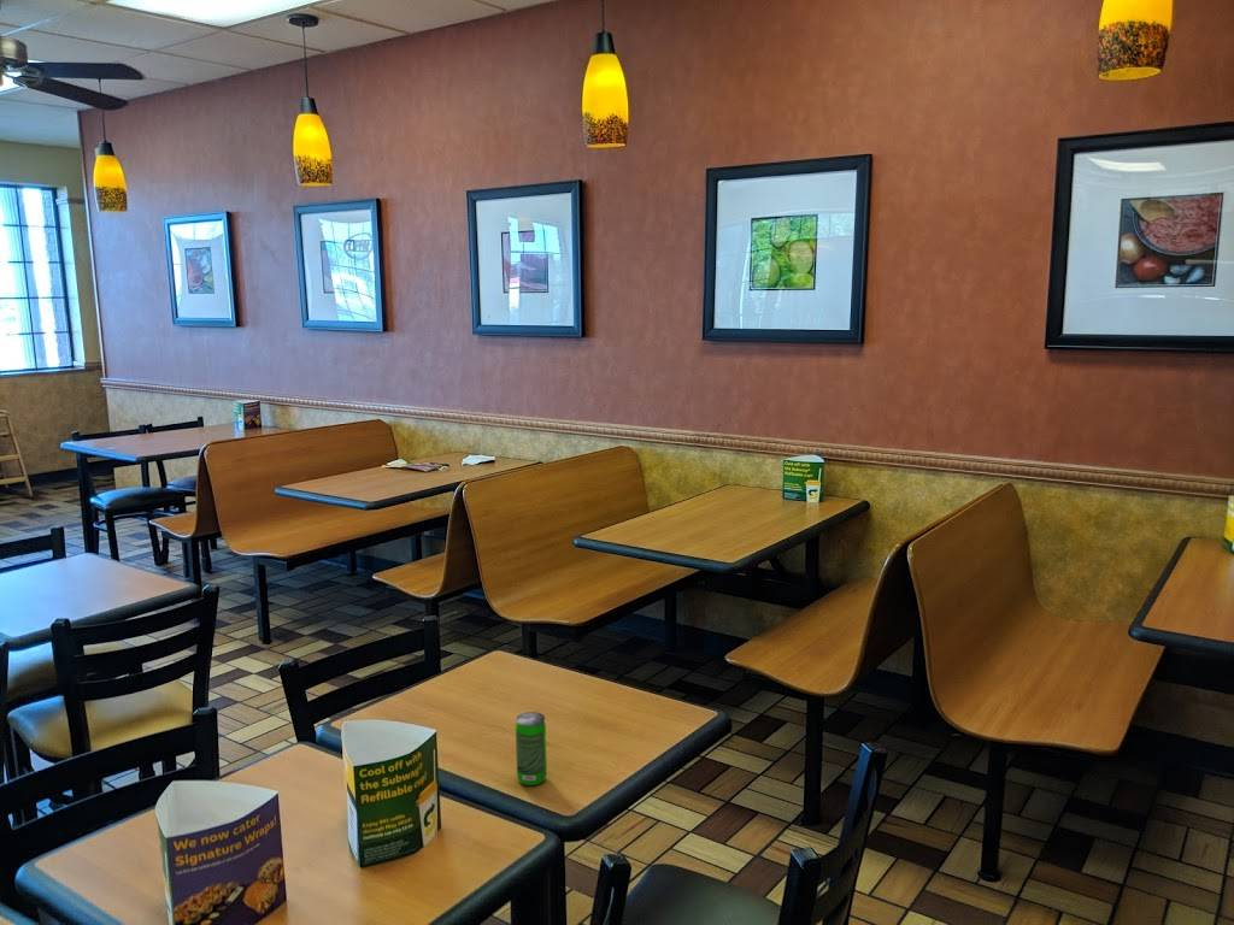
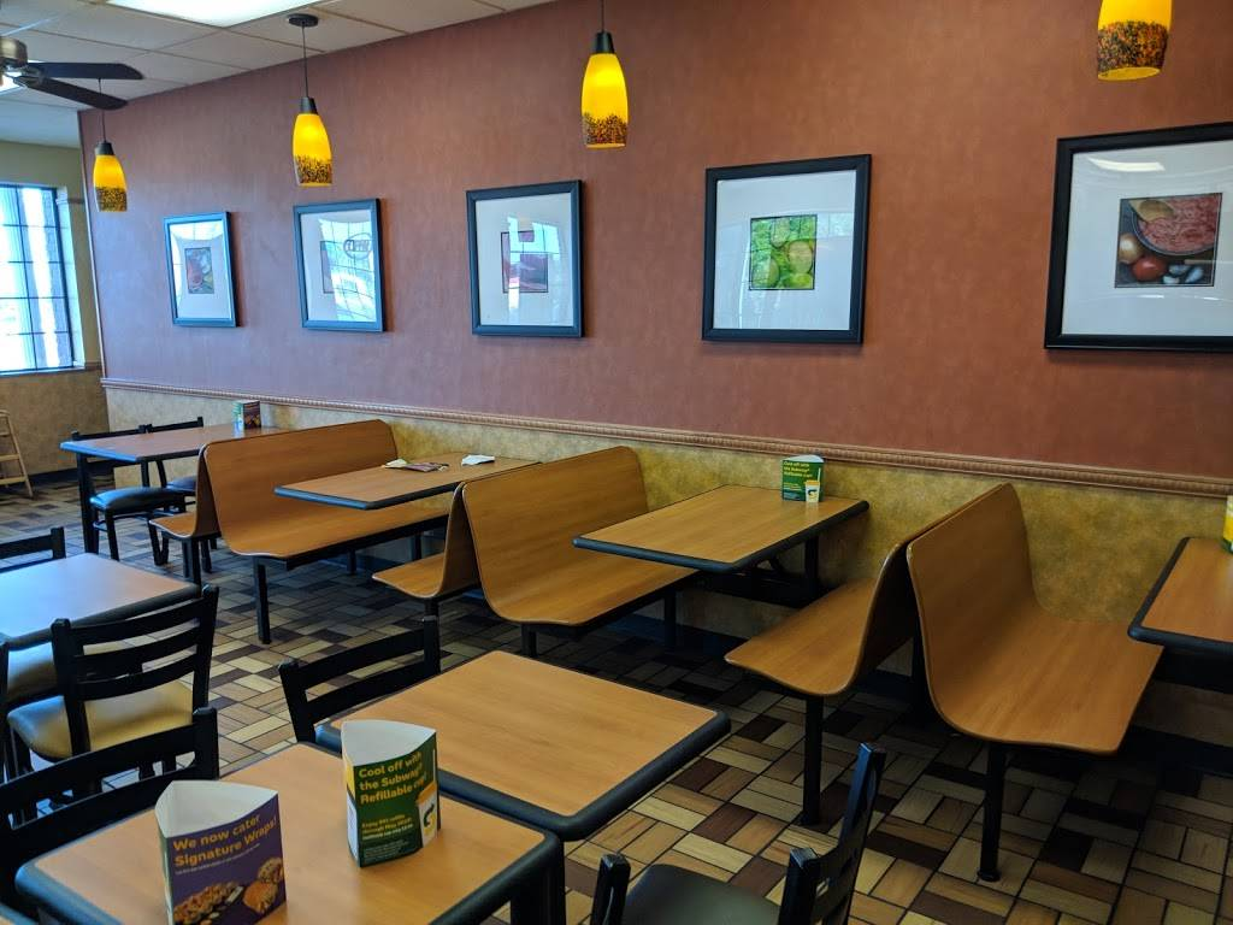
- beverage can (530, 748)
